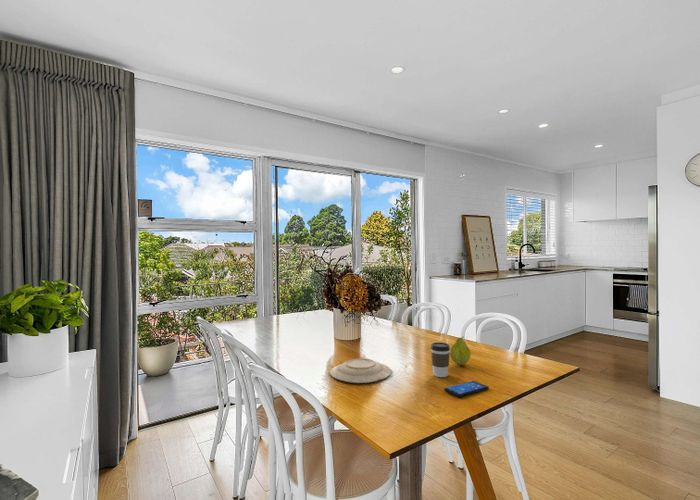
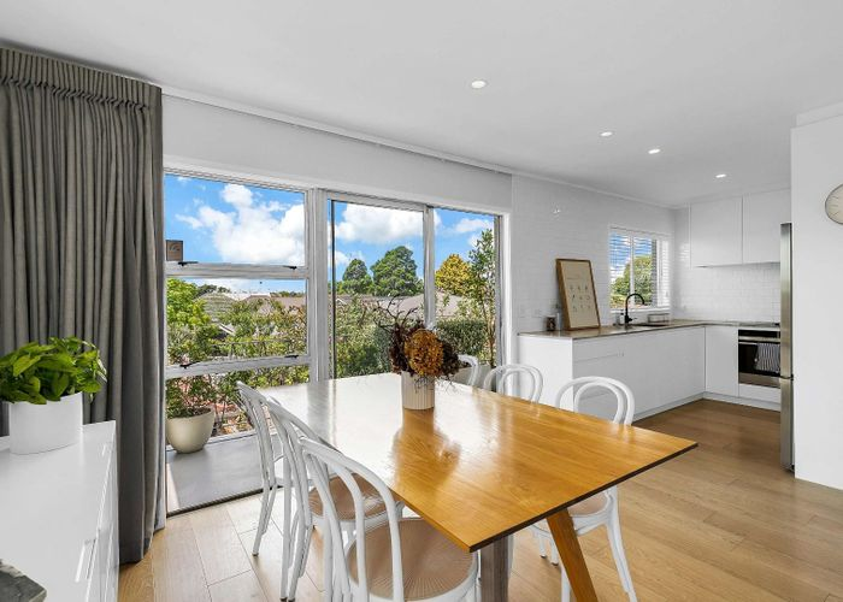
- plate (360, 367)
- smartphone (466, 388)
- fruit (460, 350)
- coffee cup (440, 359)
